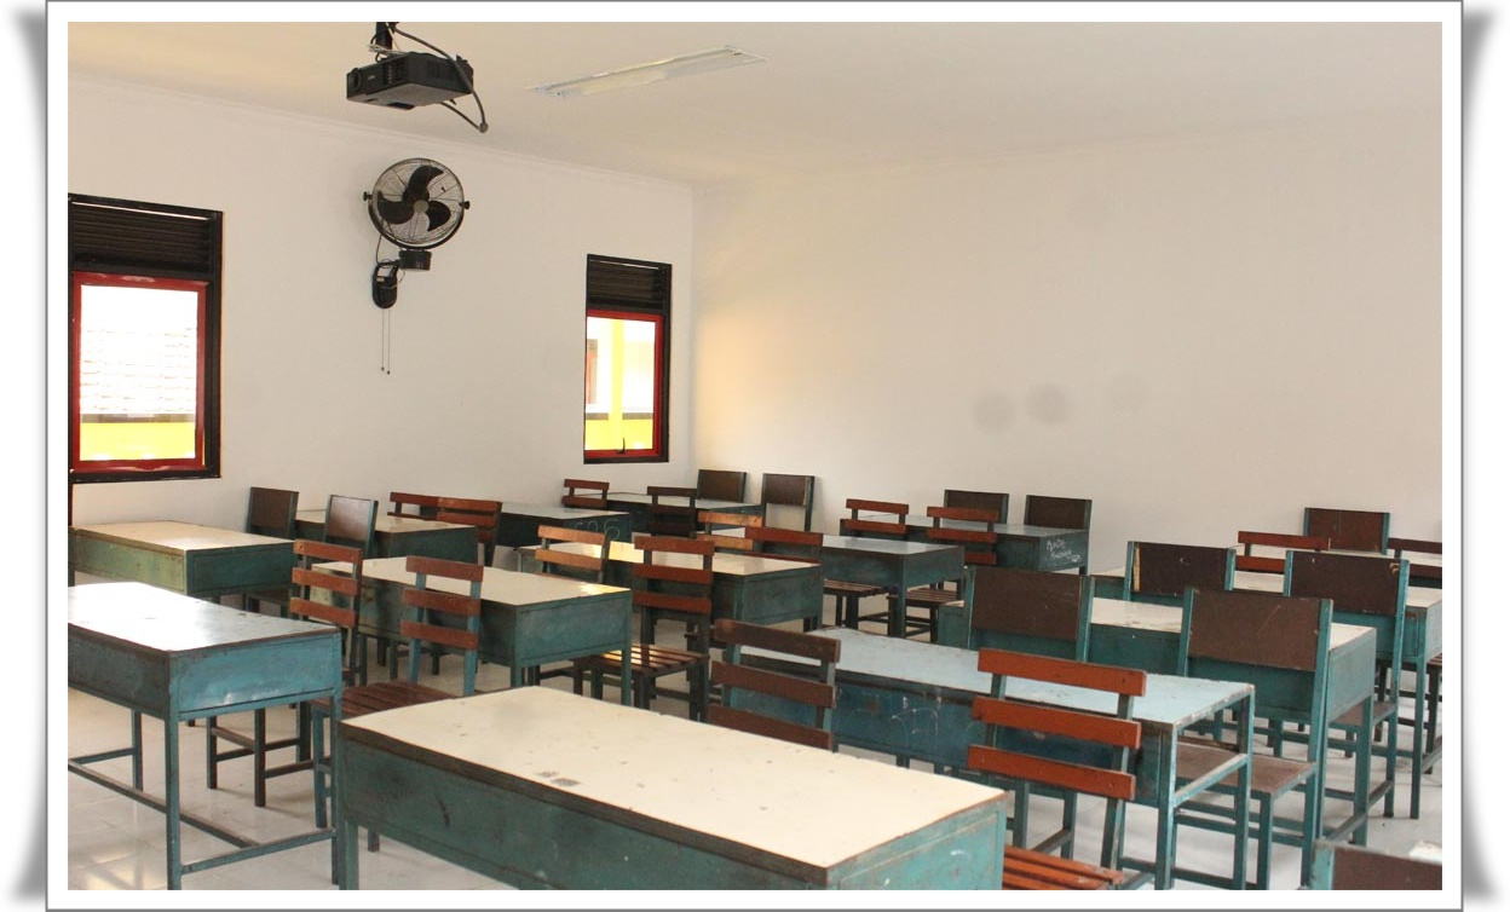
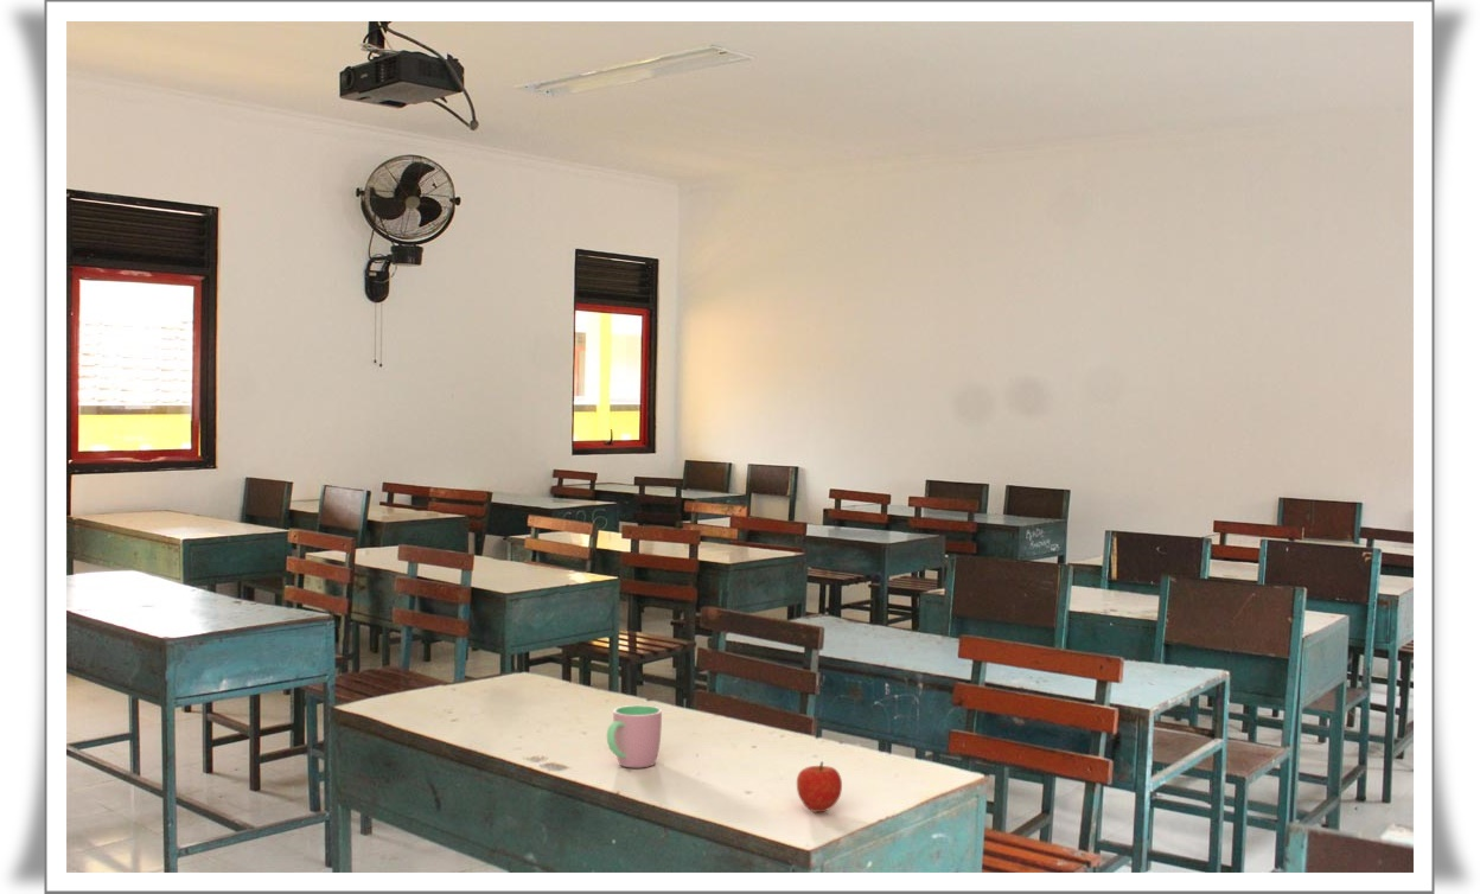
+ cup (631, 737)
+ fruit (818, 786)
